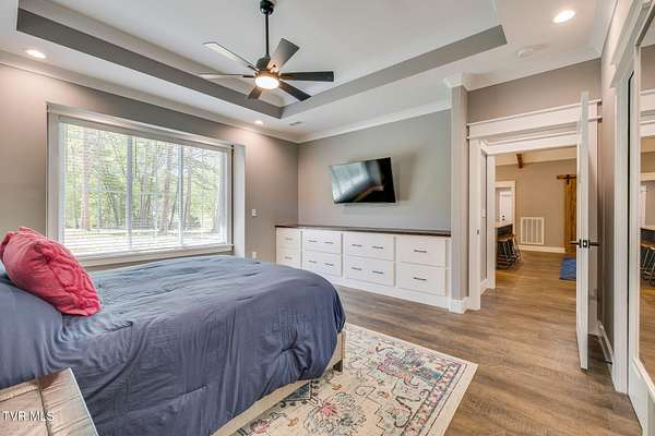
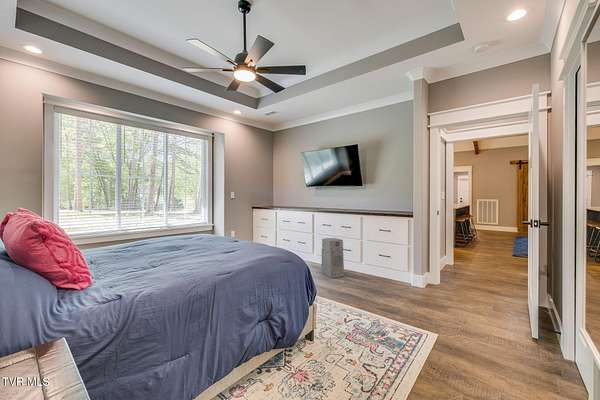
+ air purifier (332, 256)
